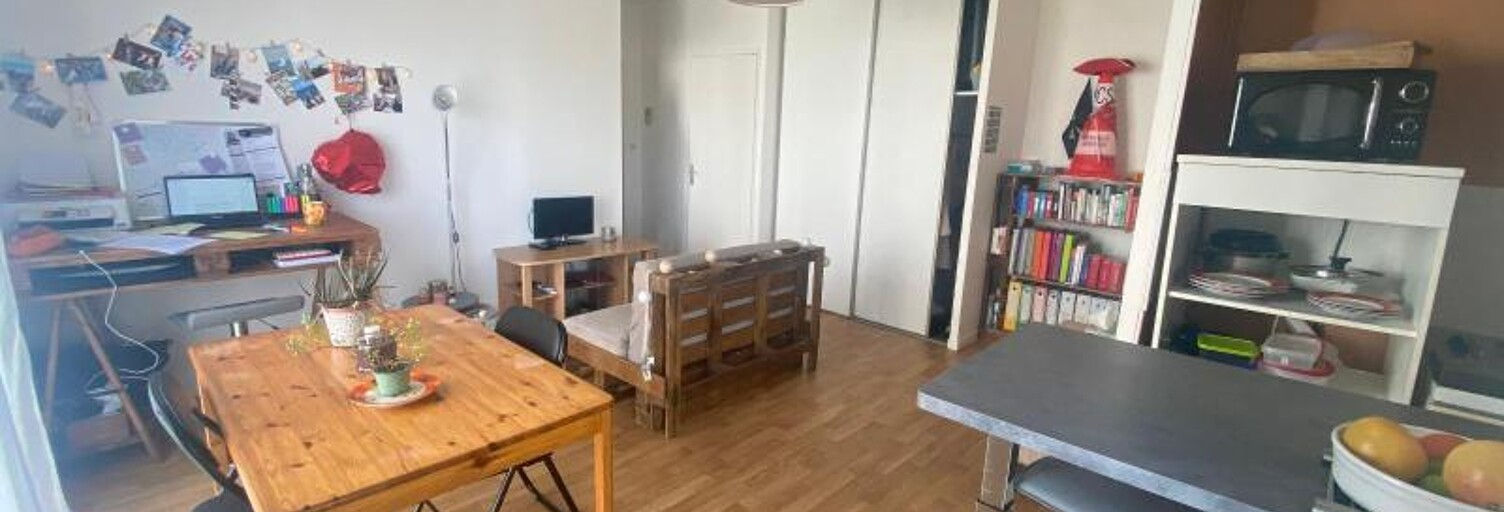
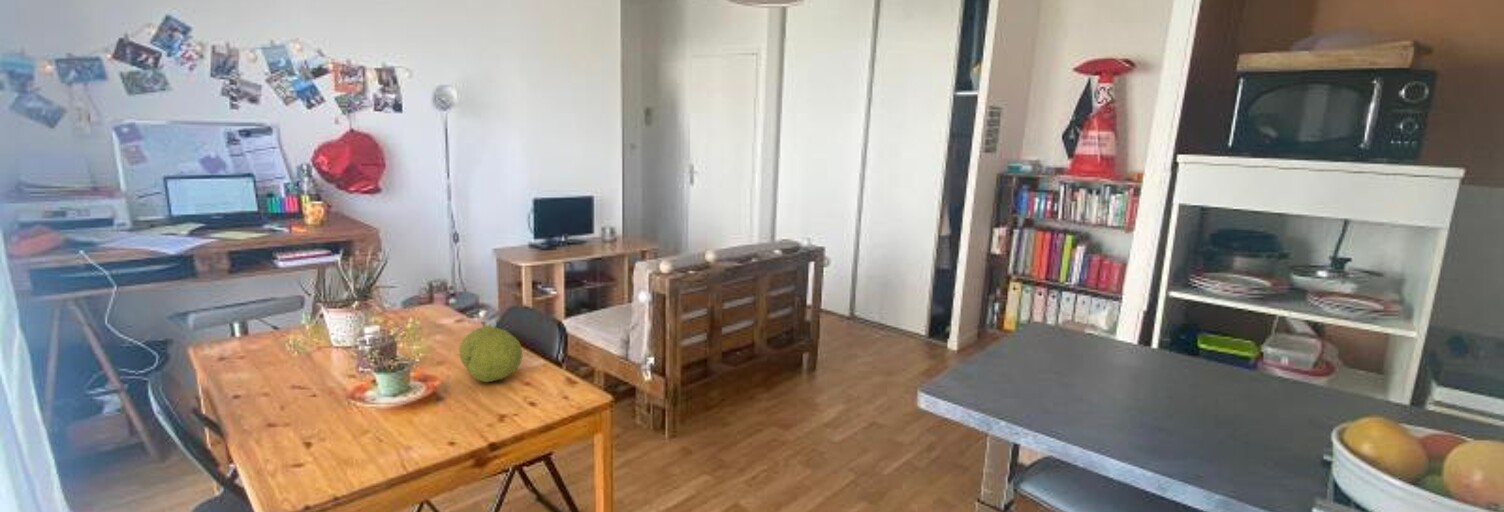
+ fruit (491, 353)
